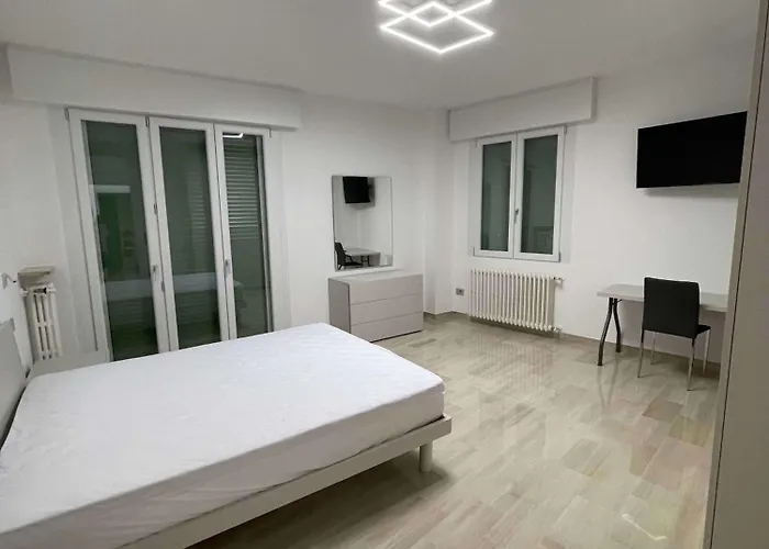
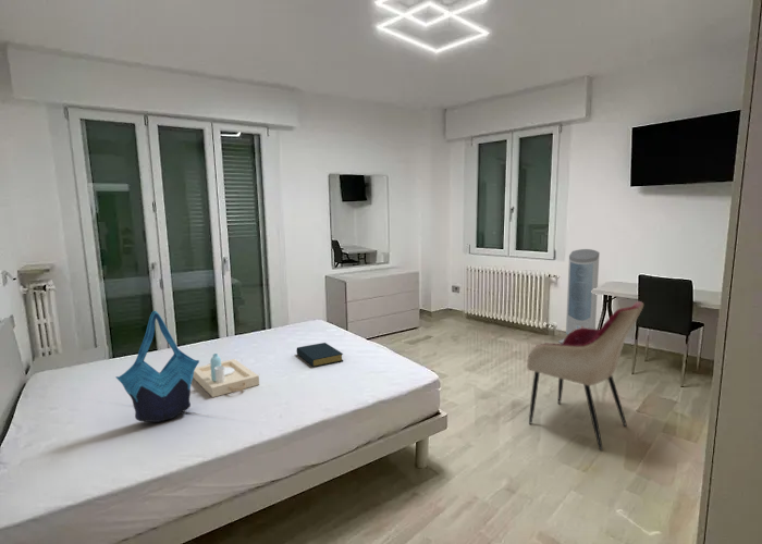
+ serving tray (223, 364)
+ tote bag (162, 369)
+ armchair (582, 363)
+ hardback book (319, 354)
+ air purifier (581, 297)
